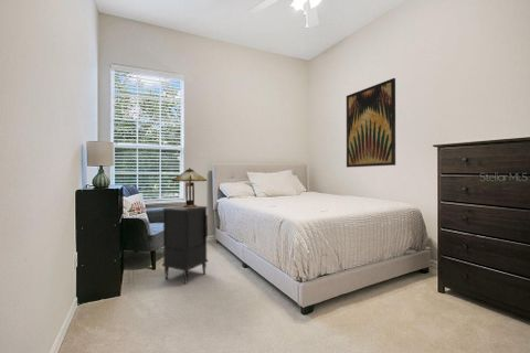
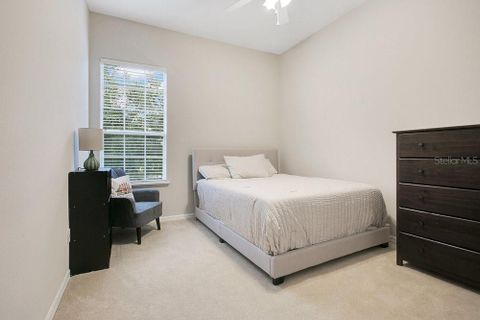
- nightstand (186, 242)
- table lamp (189, 186)
- wall art (368, 127)
